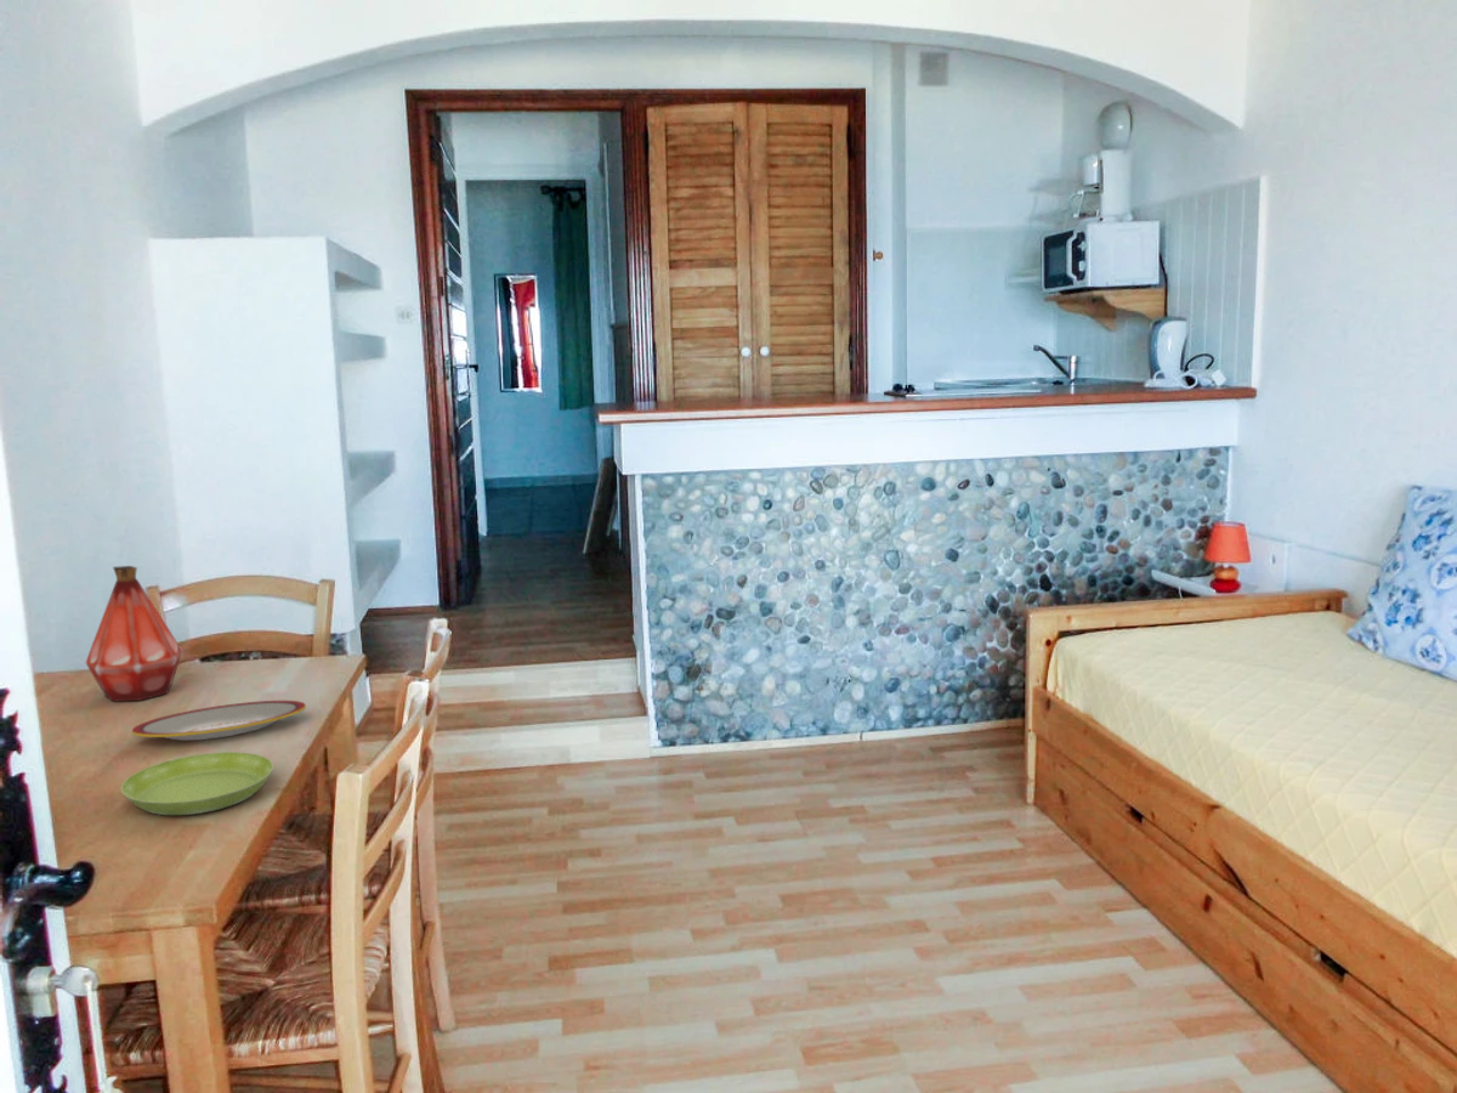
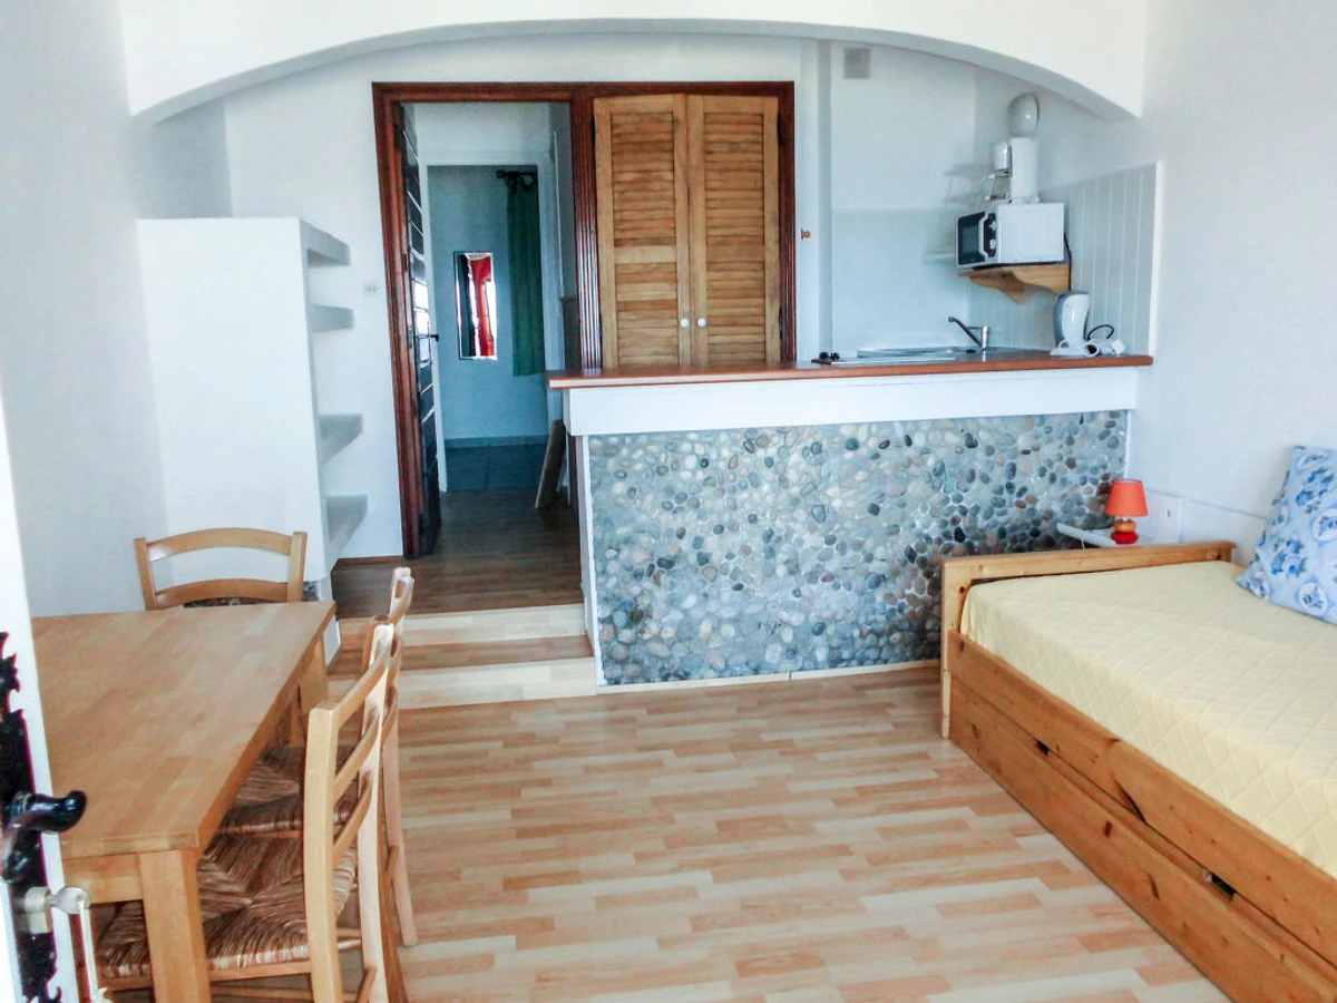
- saucer (199, 785)
- plate (221, 723)
- bottle (129, 630)
